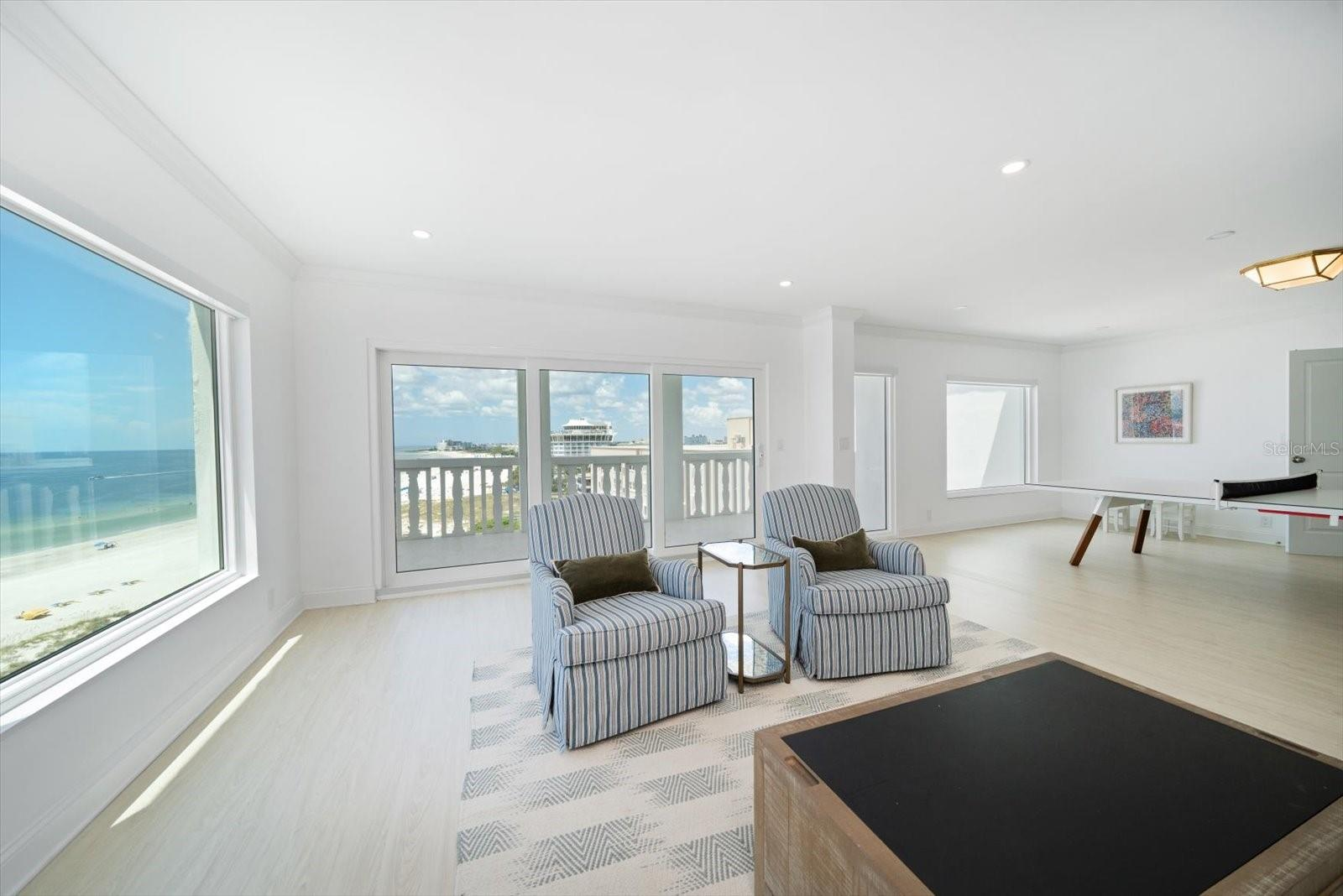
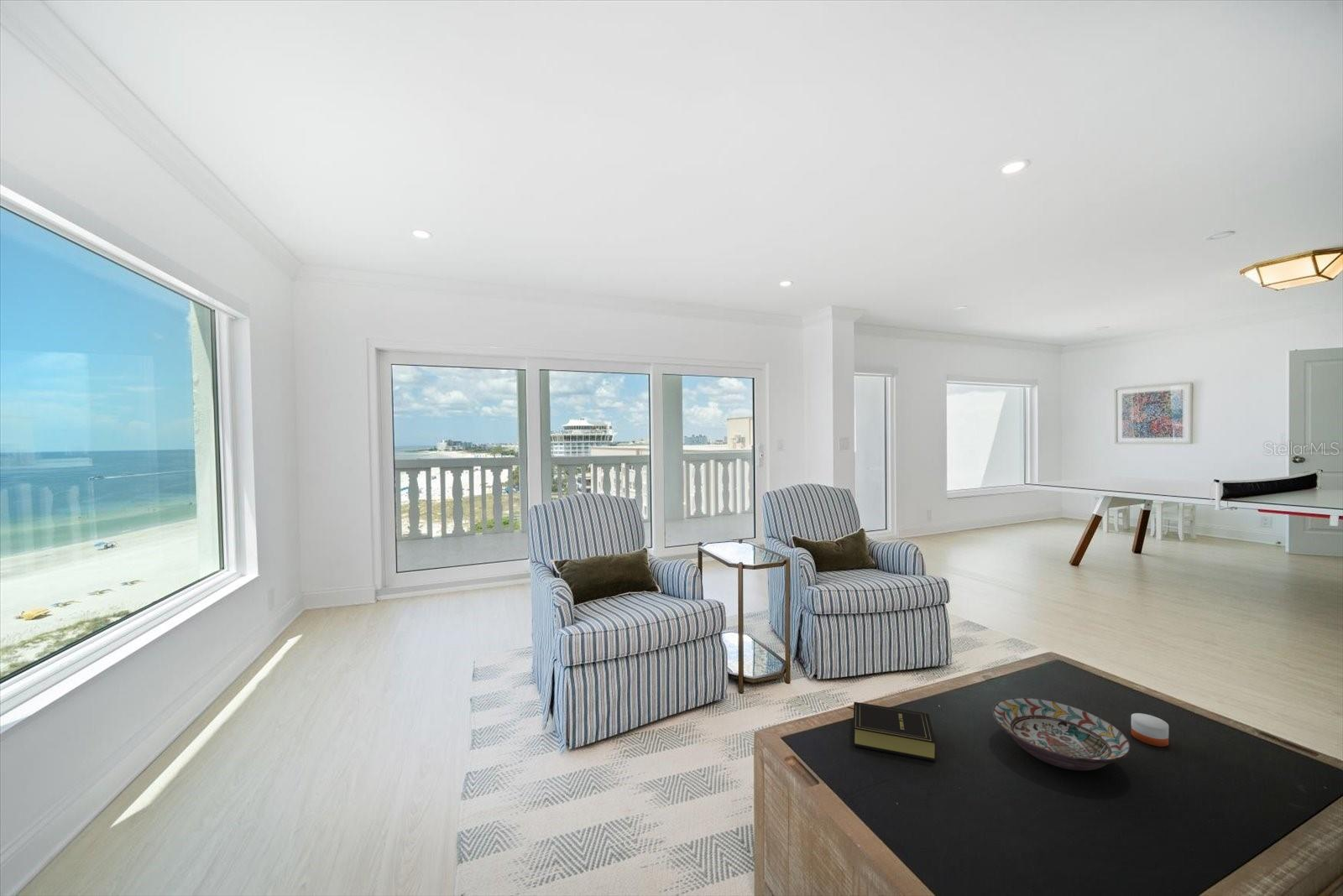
+ book (888, 727)
+ candle (1149, 719)
+ decorative bowl (1057, 739)
